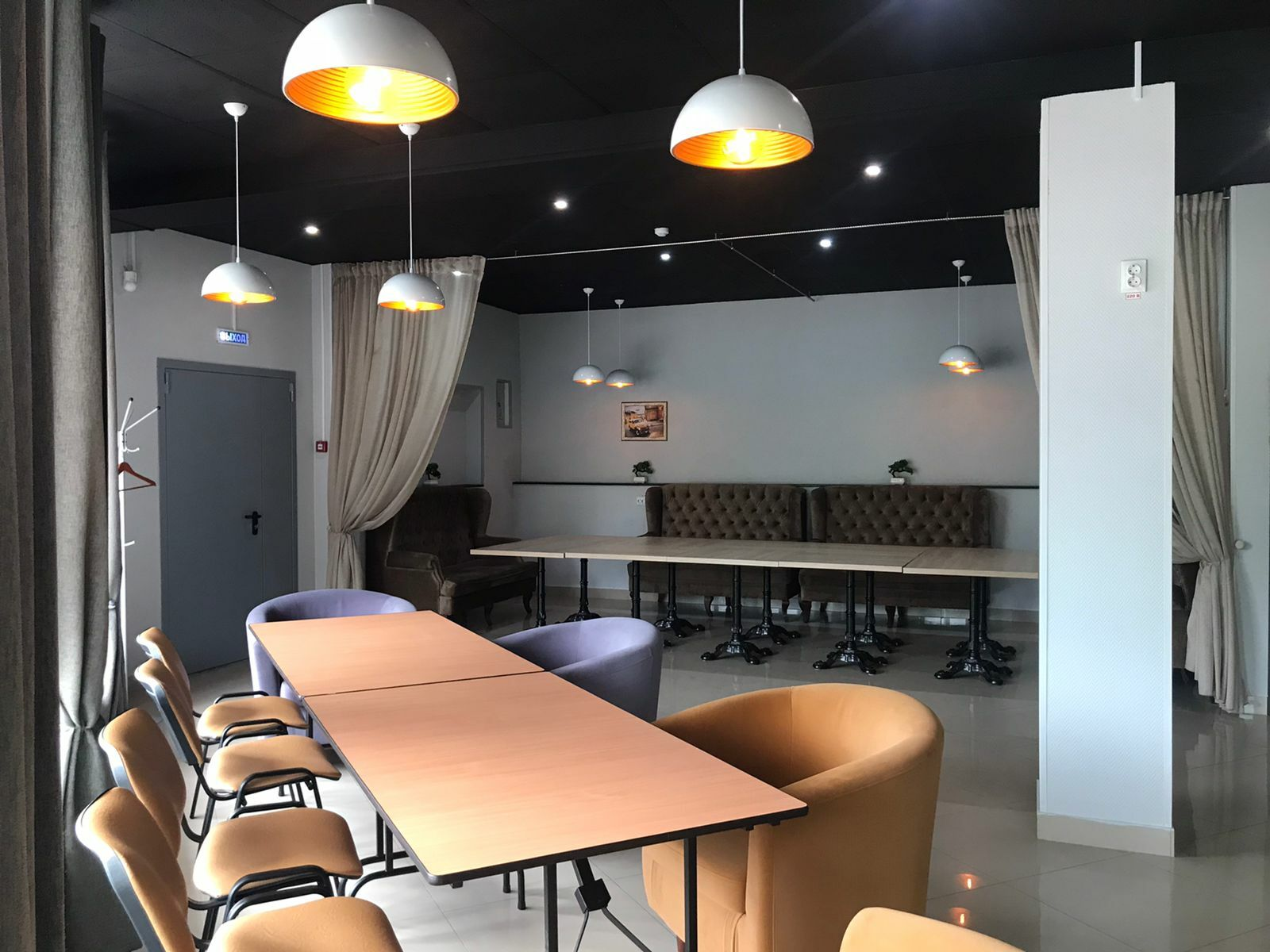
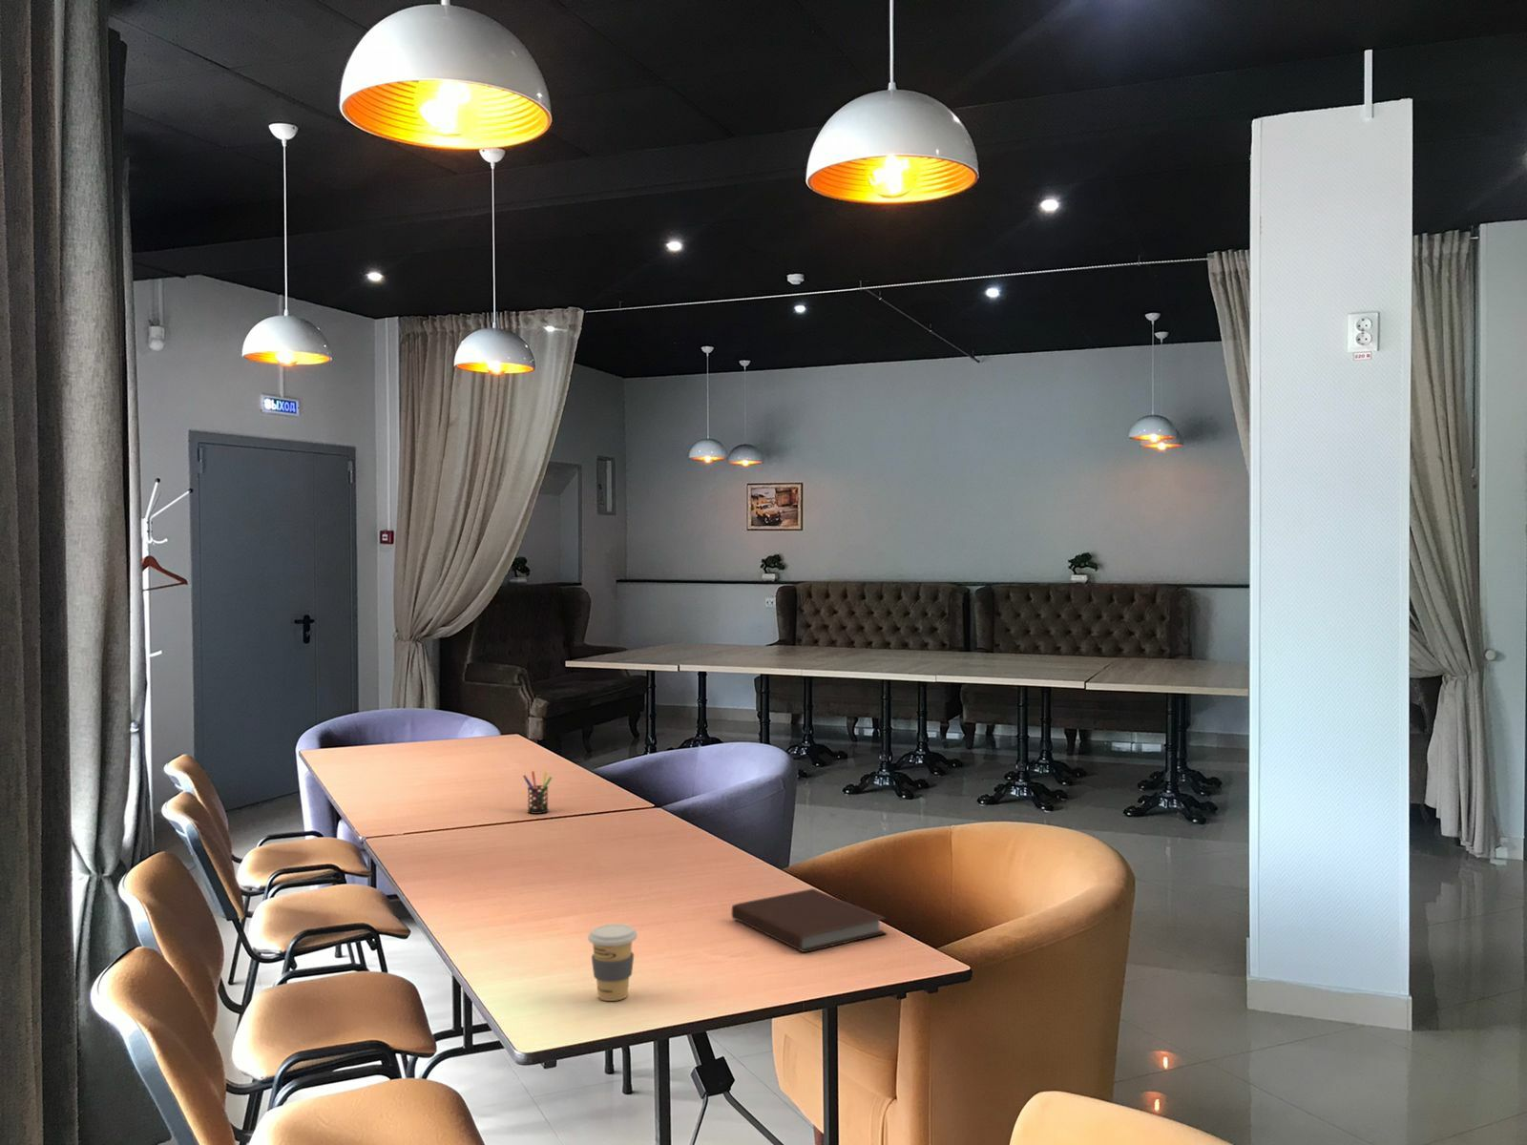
+ coffee cup (613, 962)
+ pen holder (539, 791)
+ notebook (808, 918)
